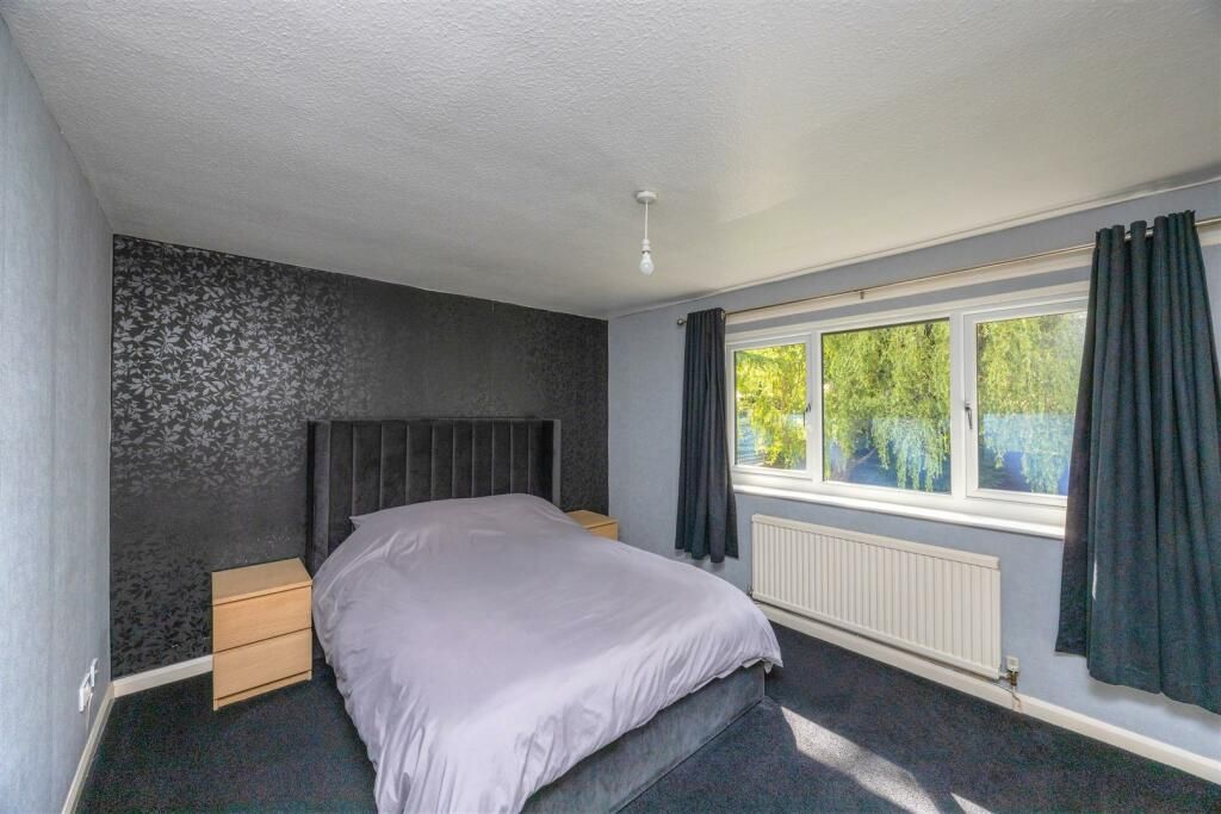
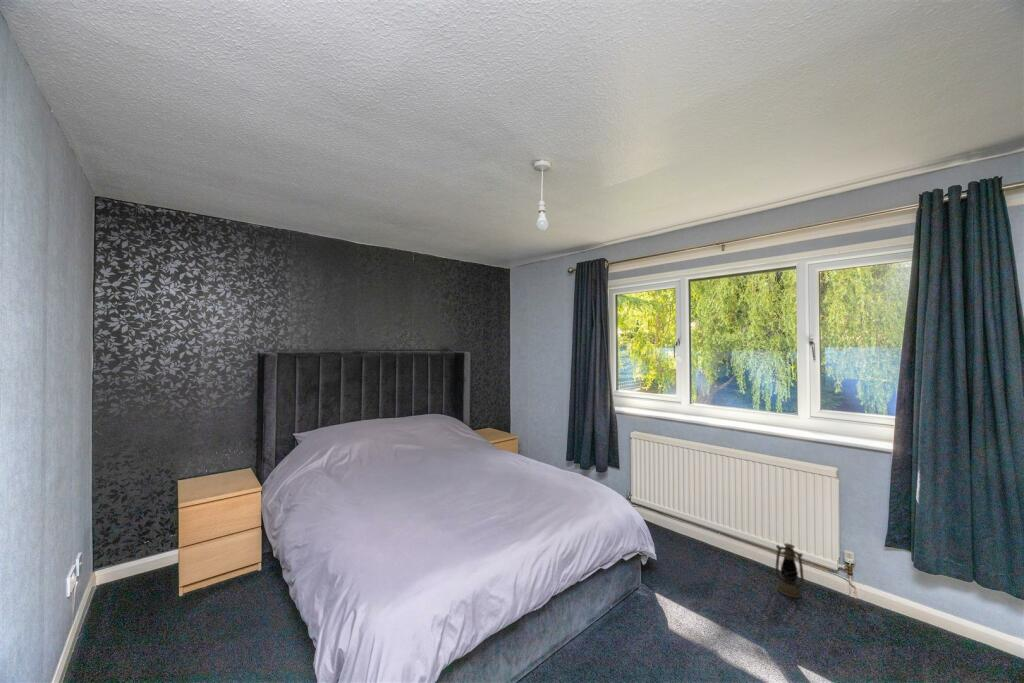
+ lantern (789, 565)
